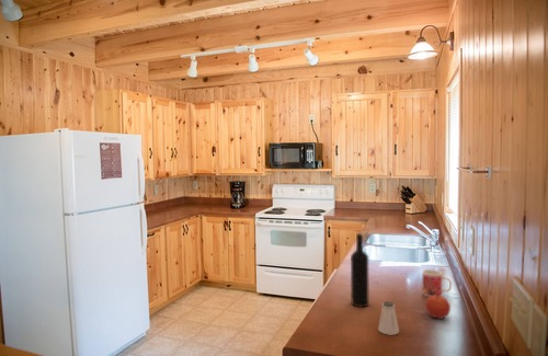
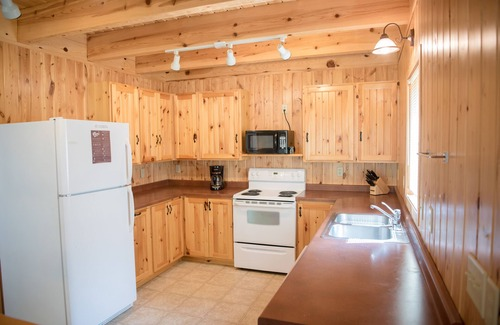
- mug (436, 284)
- apple (437, 303)
- saltshaker (388, 315)
- wine bottle (359, 268)
